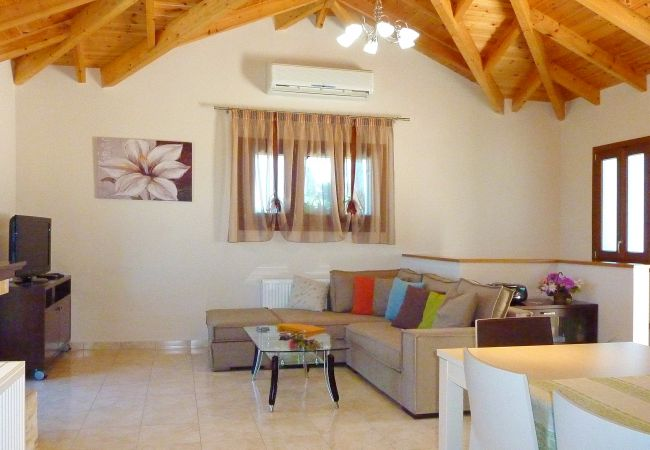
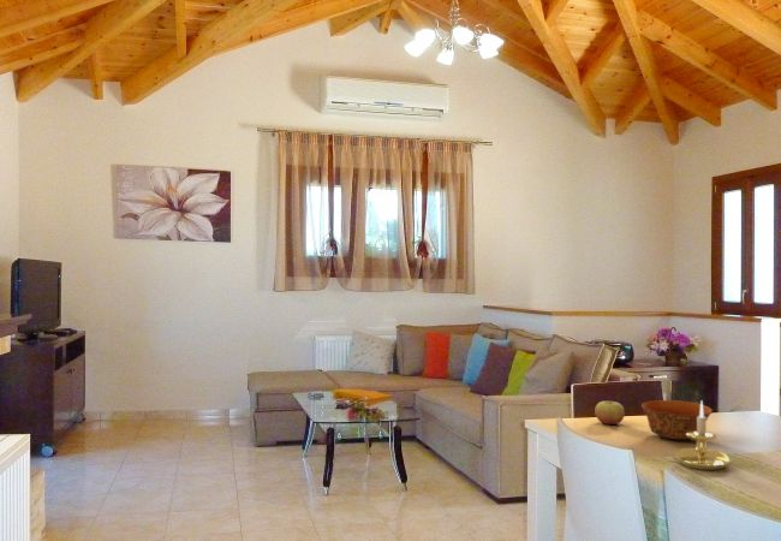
+ candle holder (700, 433)
+ bowl (675, 421)
+ apple (609, 411)
